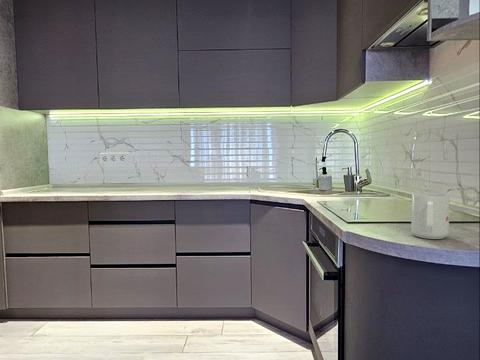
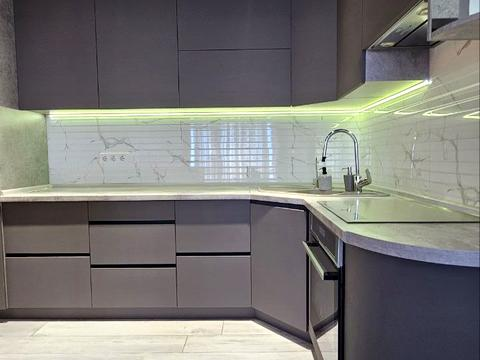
- mug (429, 216)
